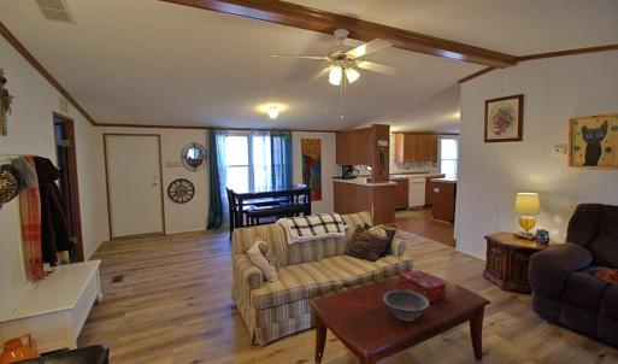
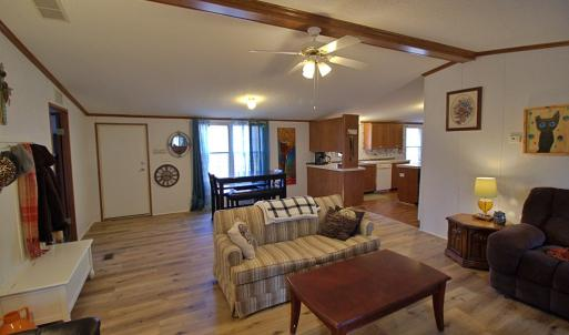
- tissue box (420, 284)
- decorative bowl (405, 307)
